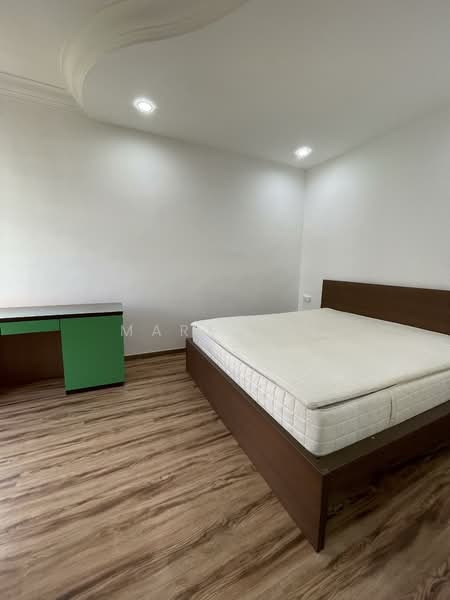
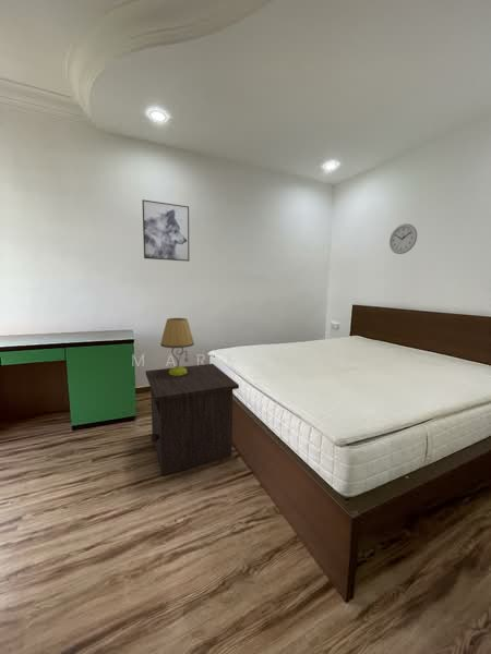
+ nightstand (188, 412)
+ table lamp (177, 346)
+ wall clock (402, 239)
+ wall art (166, 231)
